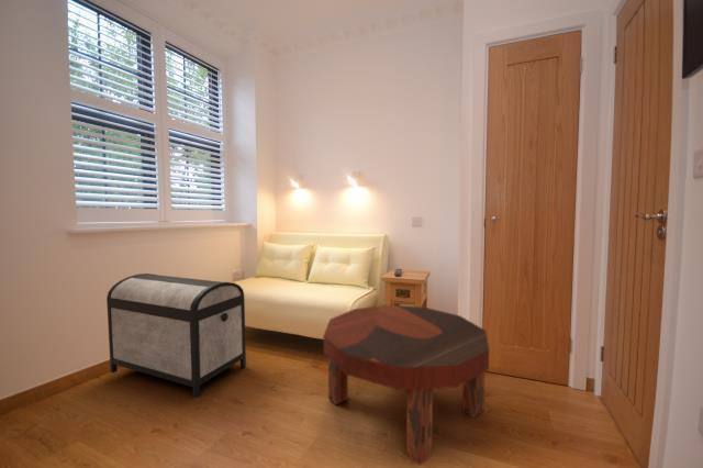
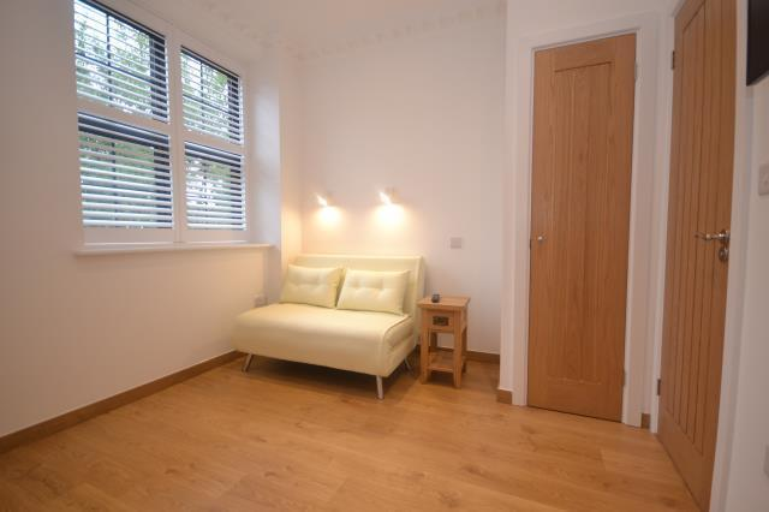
- coffee table (401, 366)
- storage chest (179, 324)
